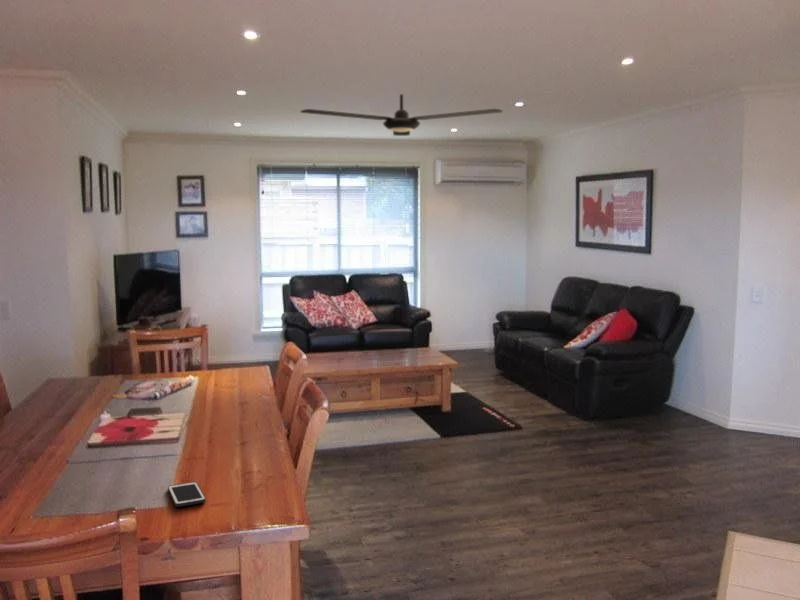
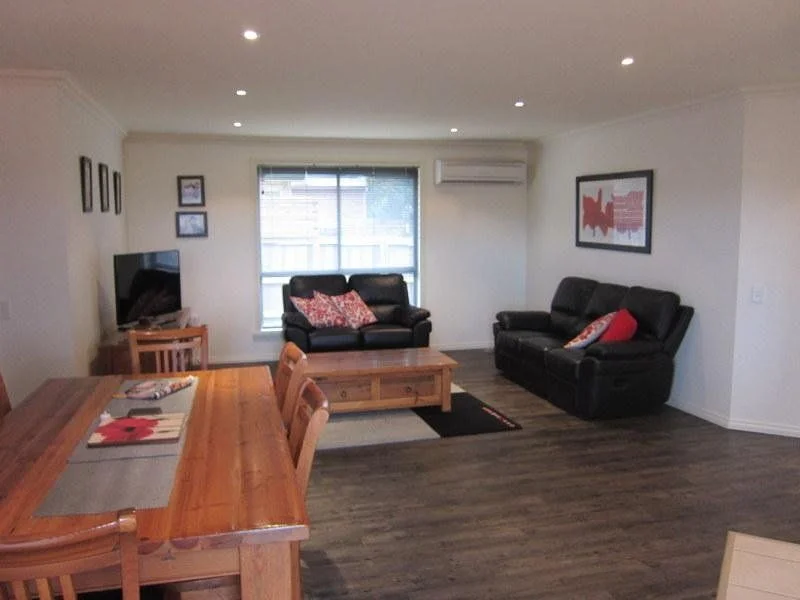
- cell phone (186, 494)
- ceiling fan (401, 116)
